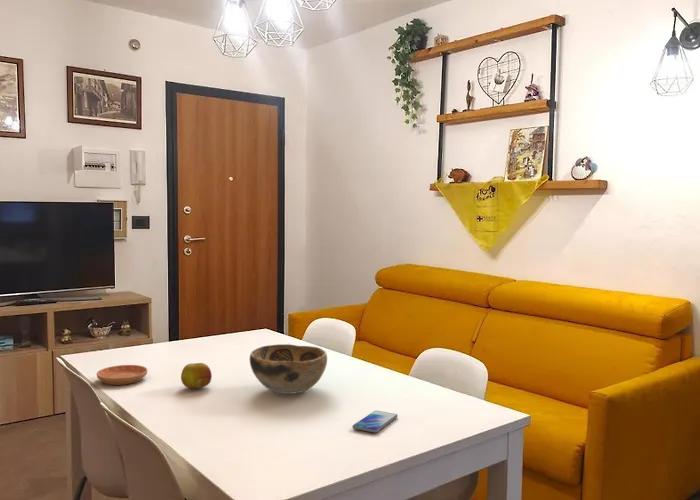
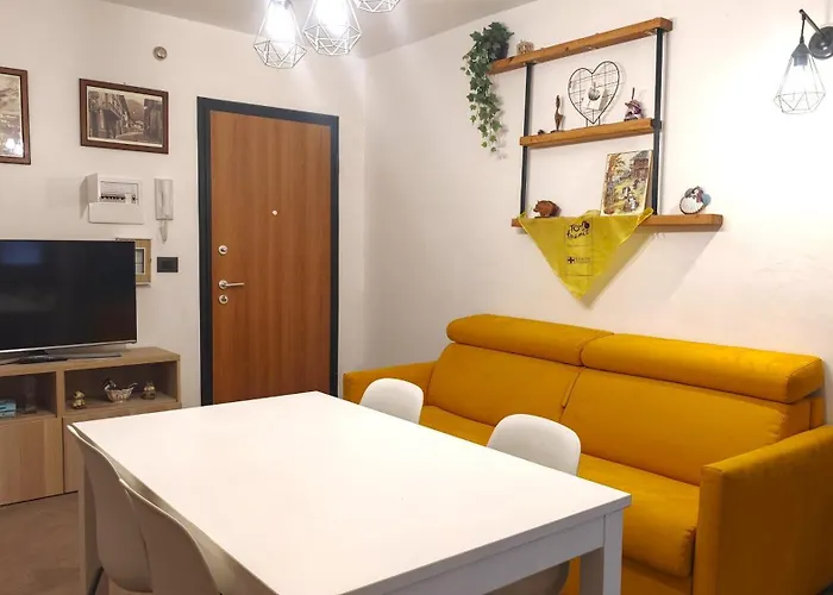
- decorative bowl (288, 371)
- fruit (196, 375)
- saucer (122, 375)
- smartphone (375, 421)
